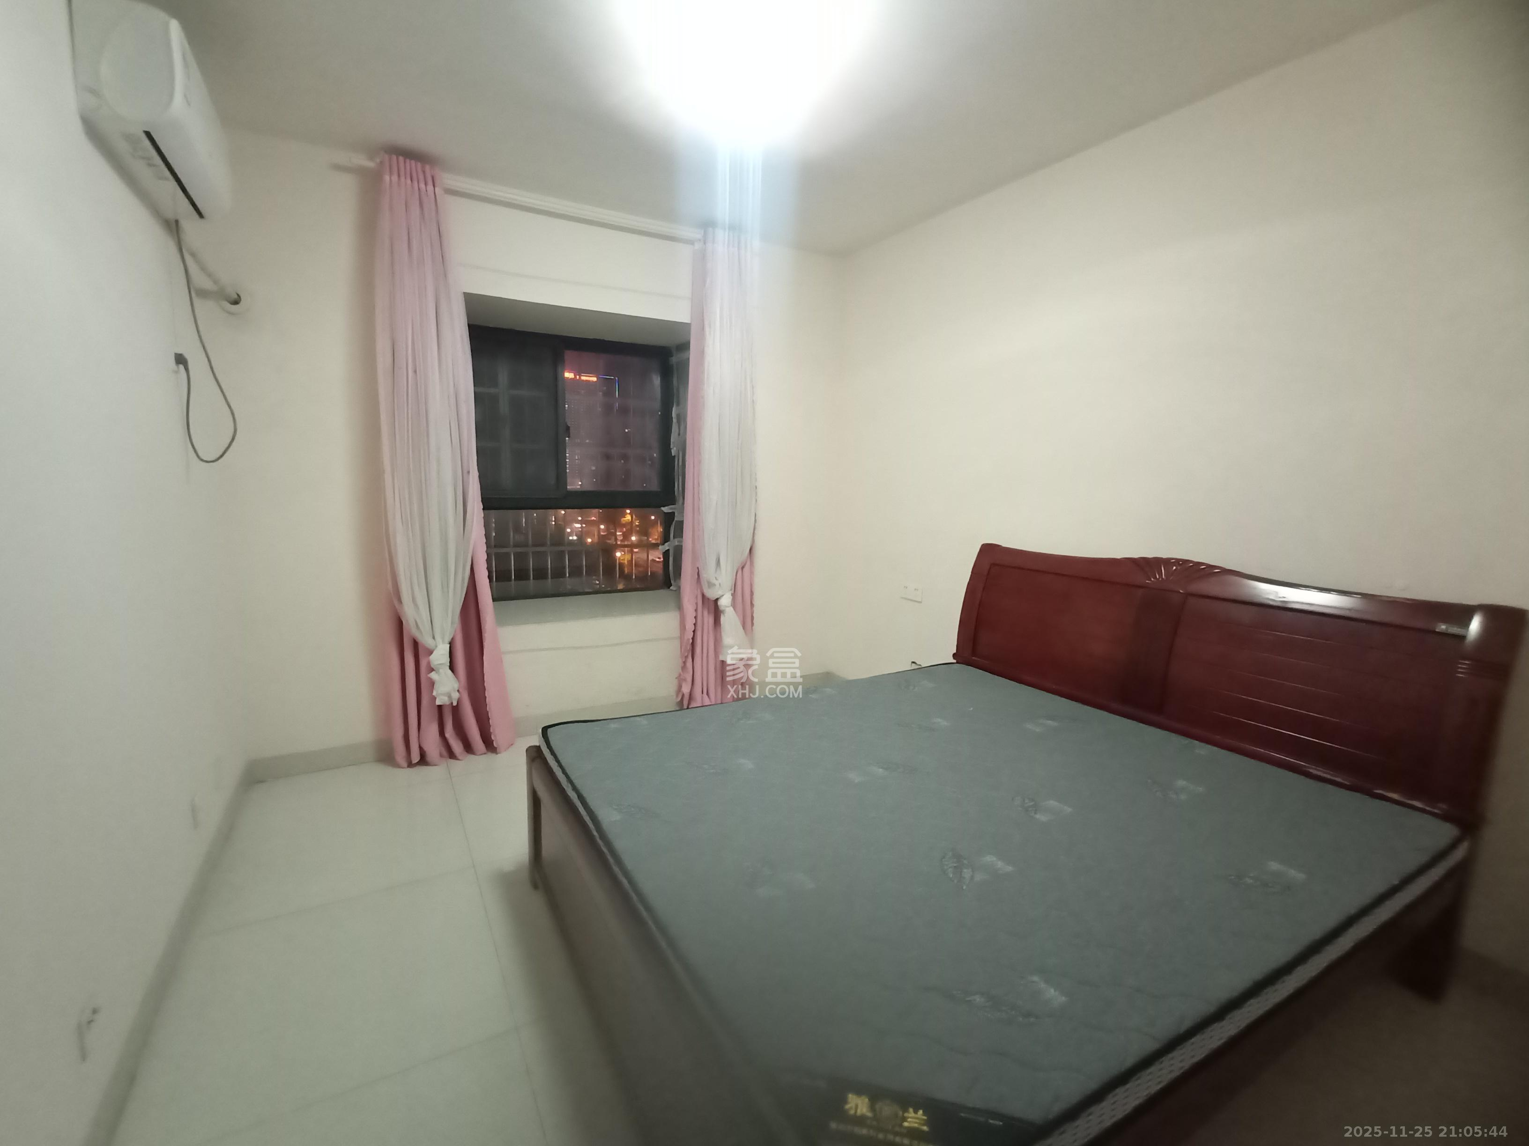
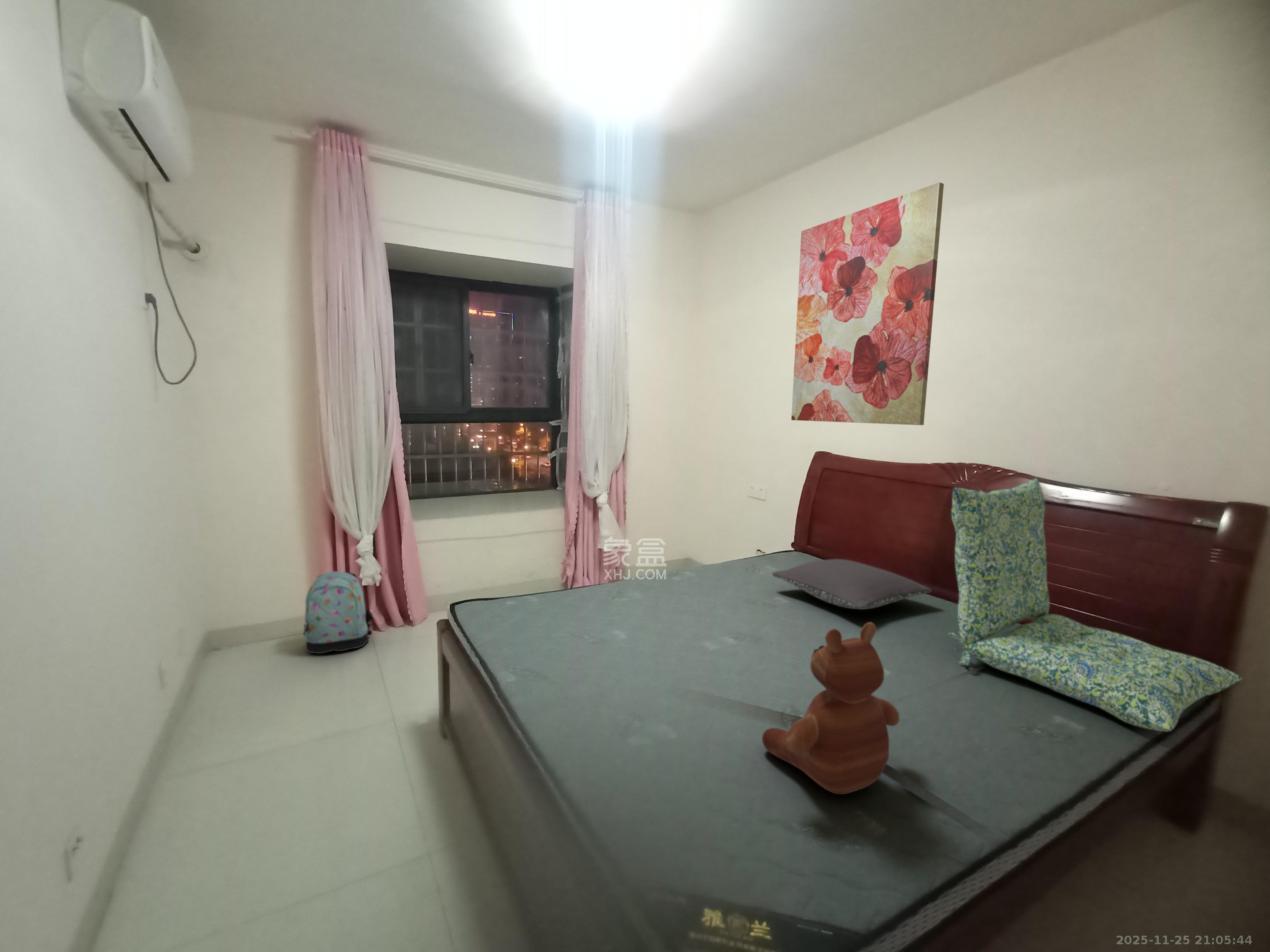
+ backpack (337, 611)
+ seat cushion (1048, 590)
+ teddy bear (828, 694)
+ wall art (856, 318)
+ pillow (849, 582)
